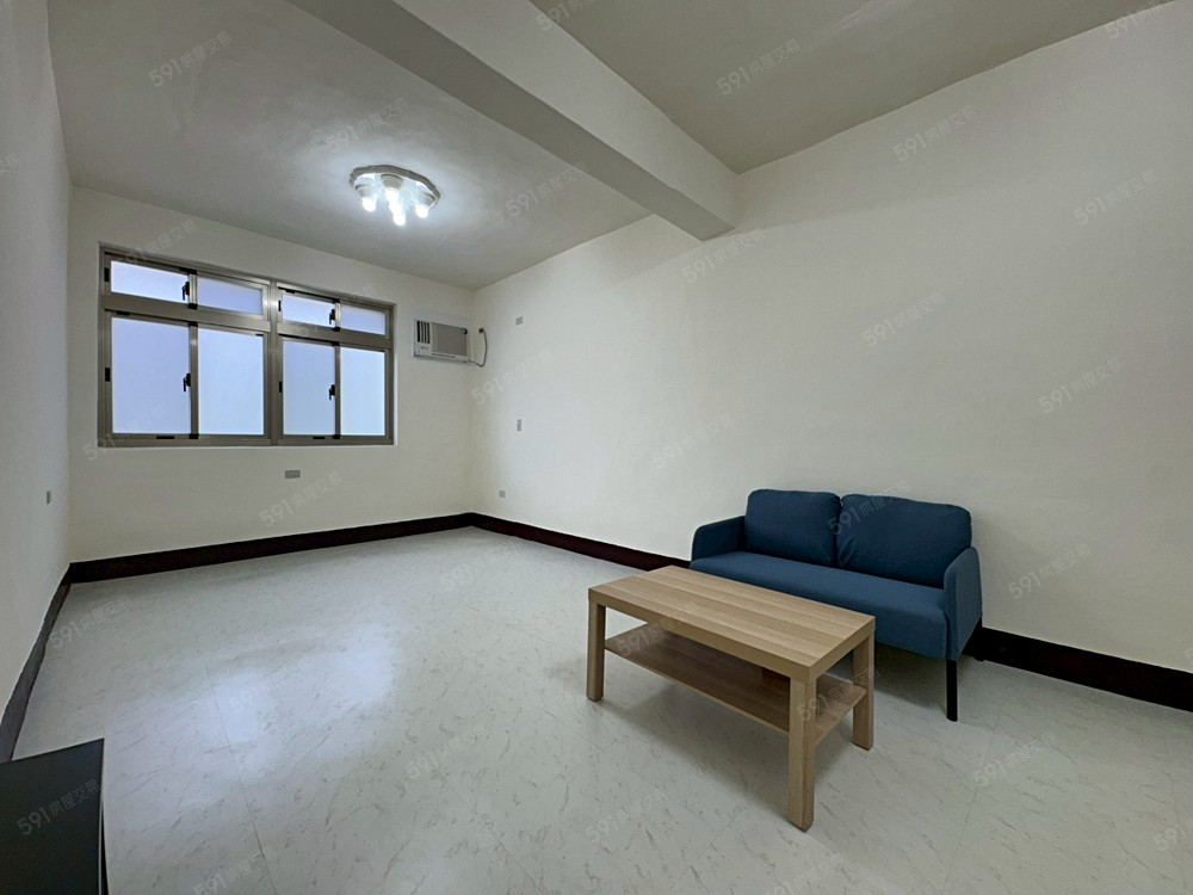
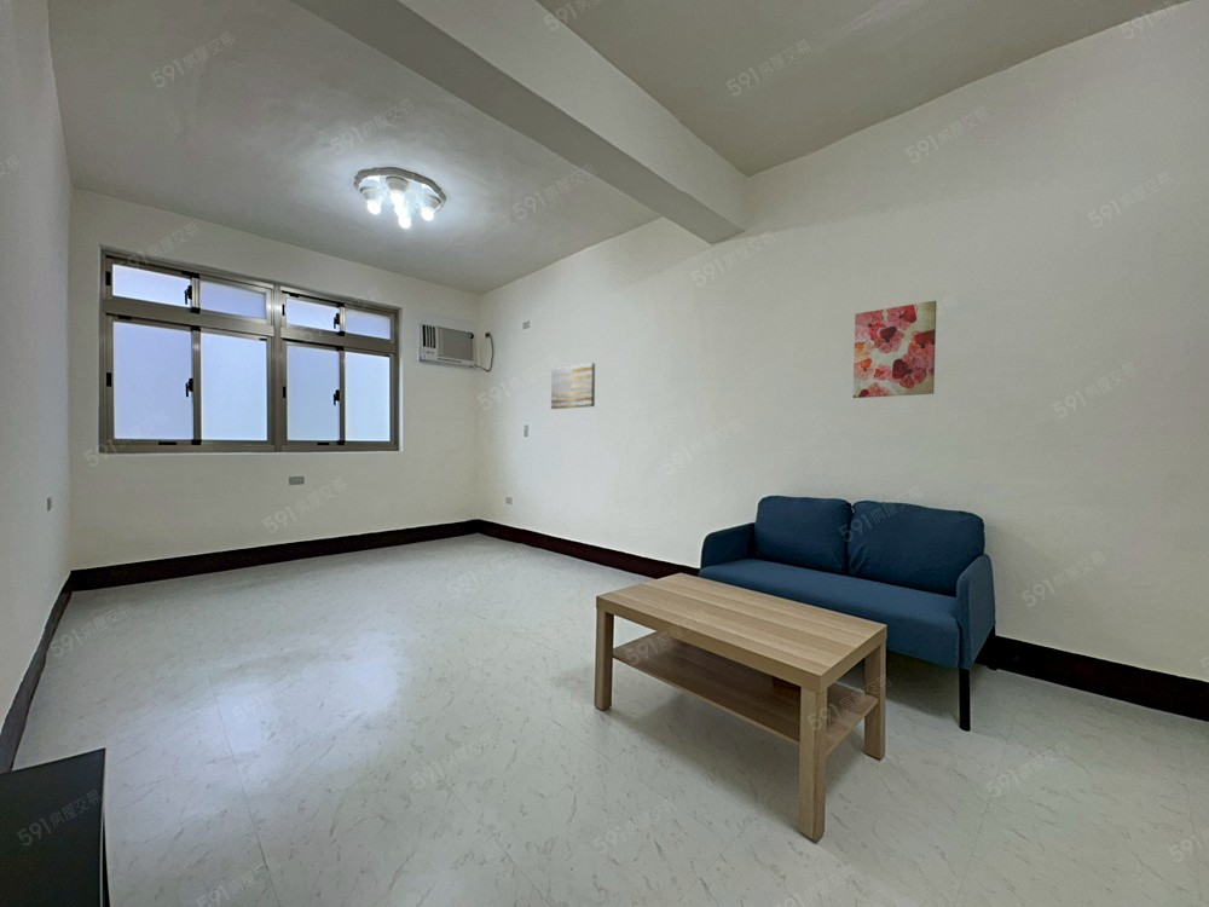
+ wall art (572, 387)
+ wall art (892, 352)
